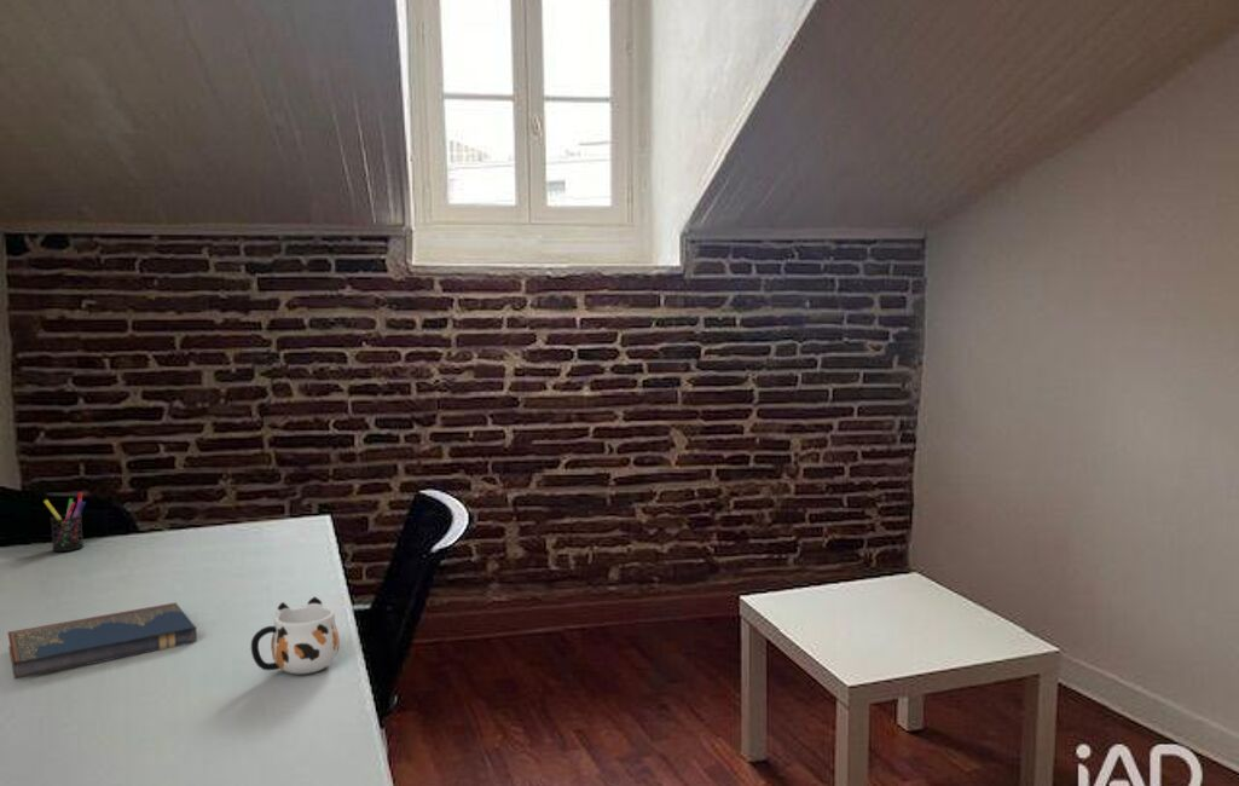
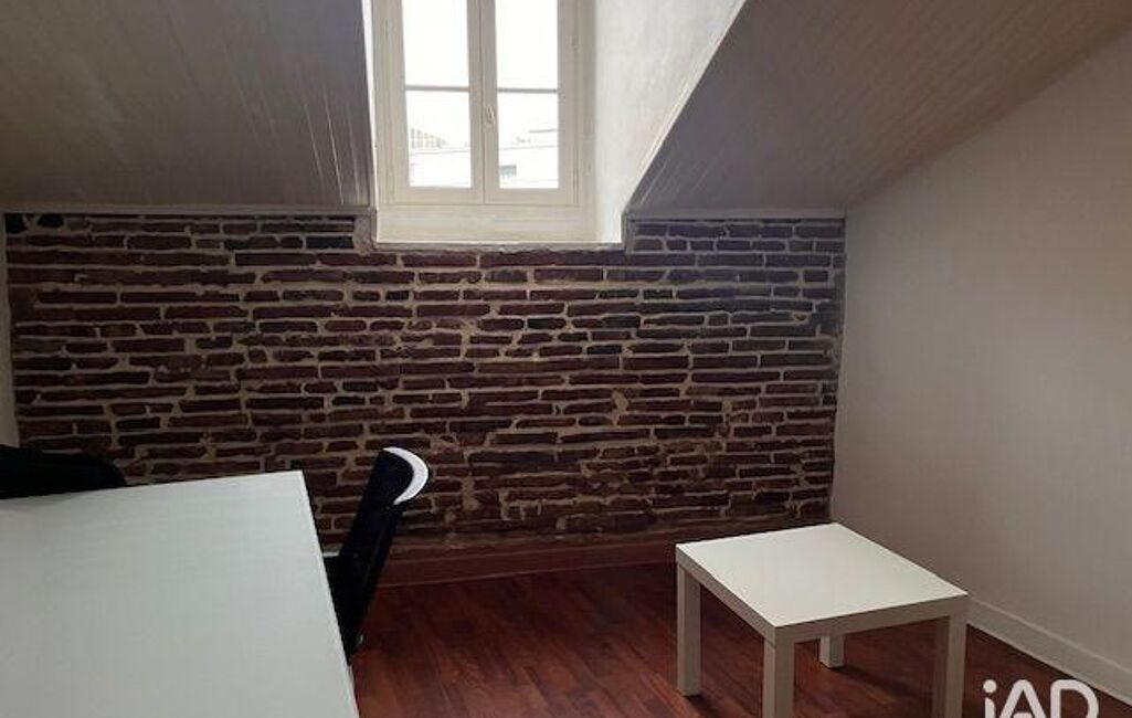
- hardcover book (103, 636)
- pen holder (68, 520)
- mug (295, 637)
